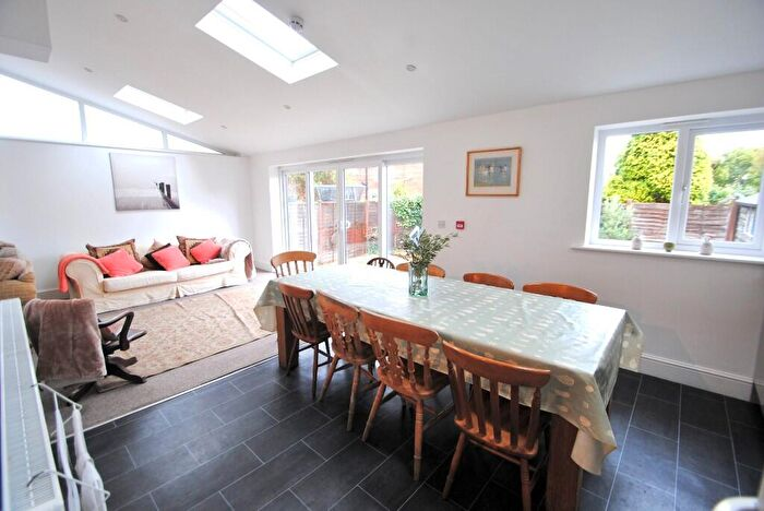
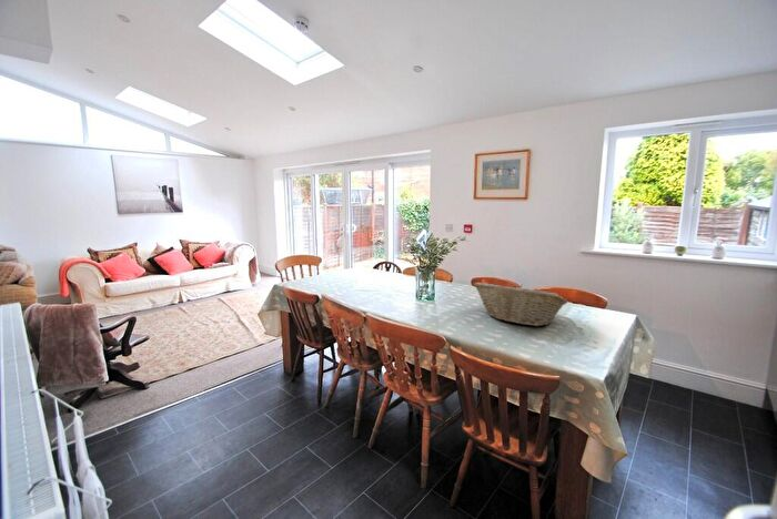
+ fruit basket (517, 299)
